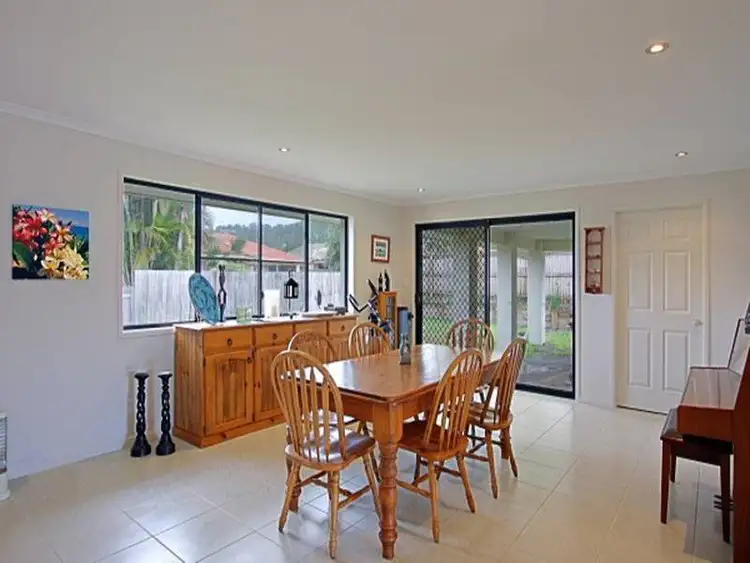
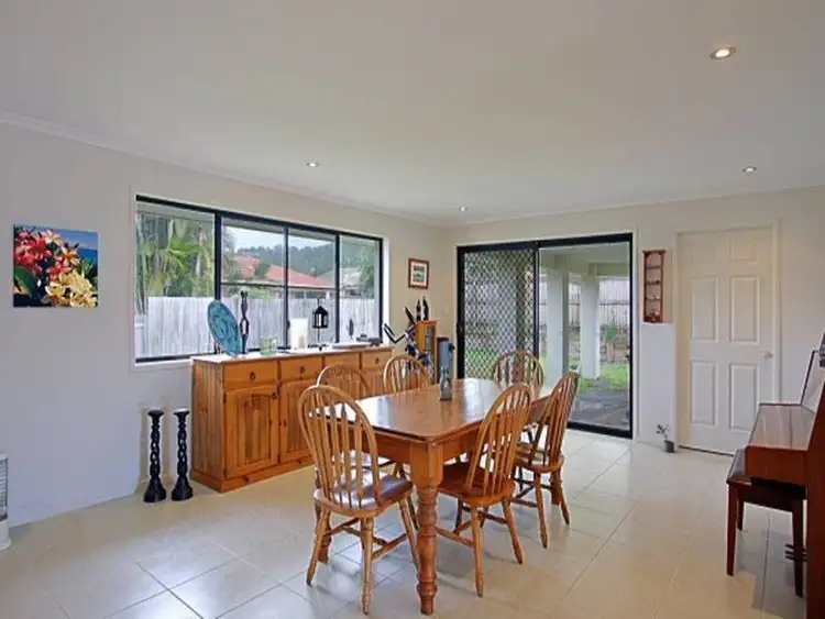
+ potted plant (666, 438)
